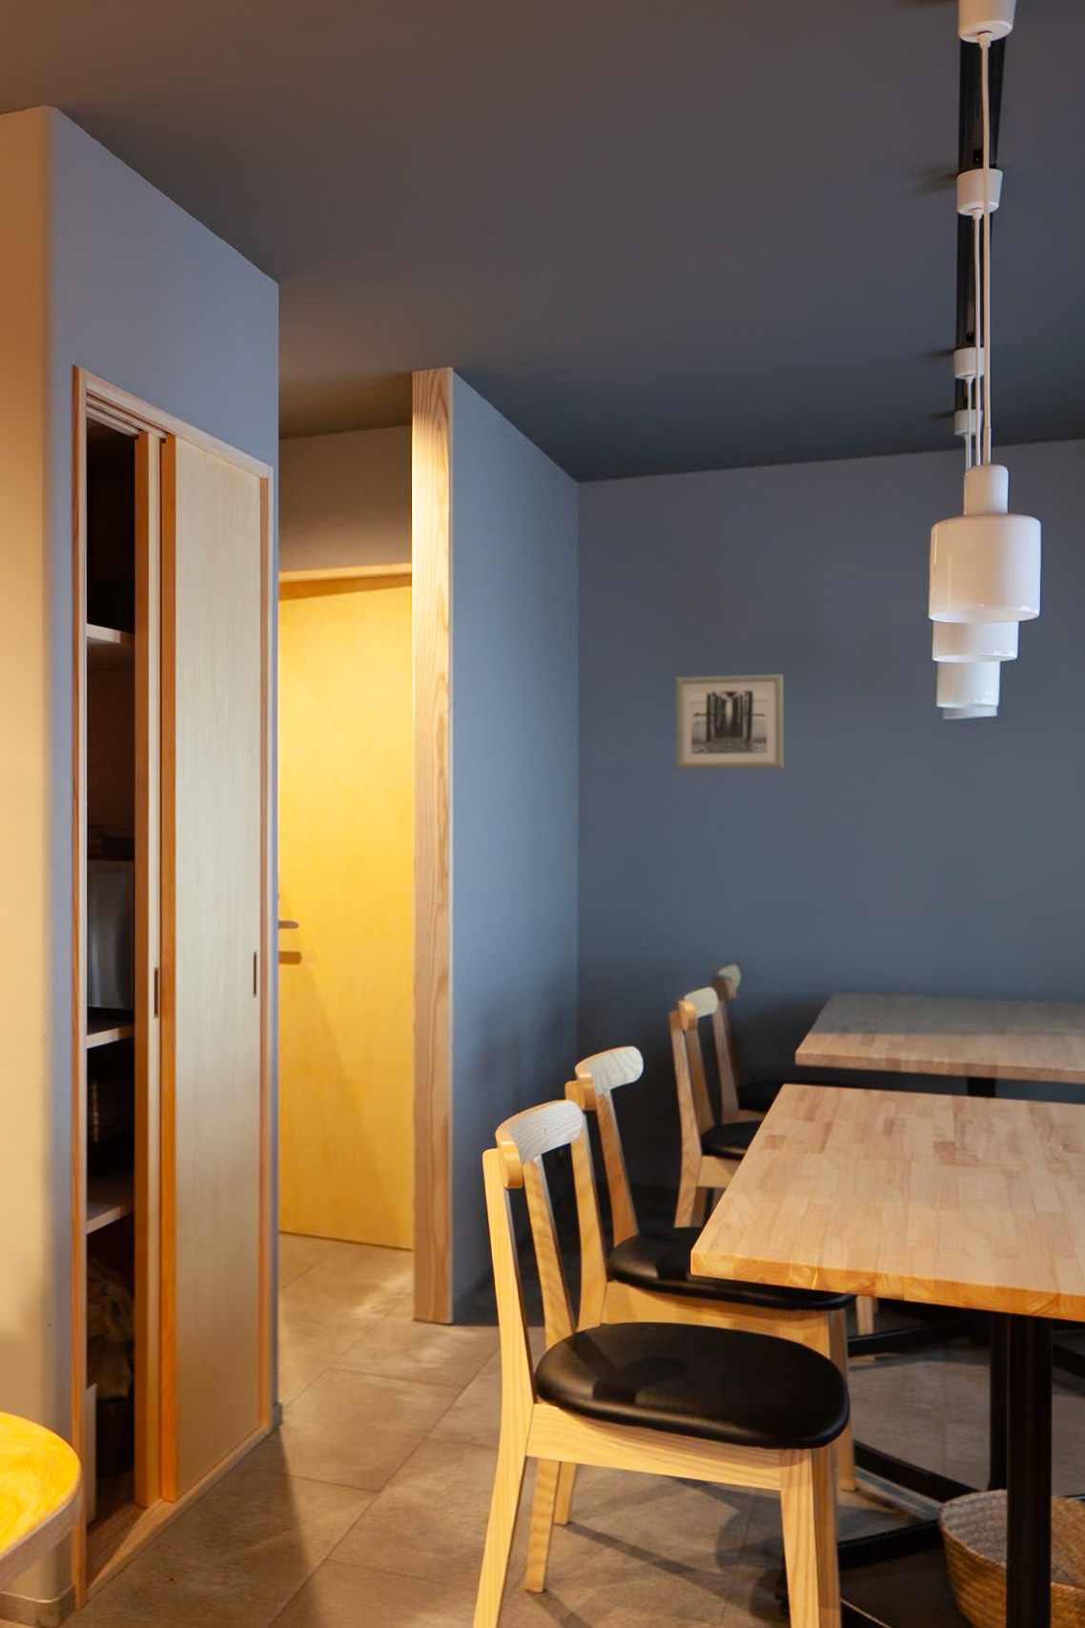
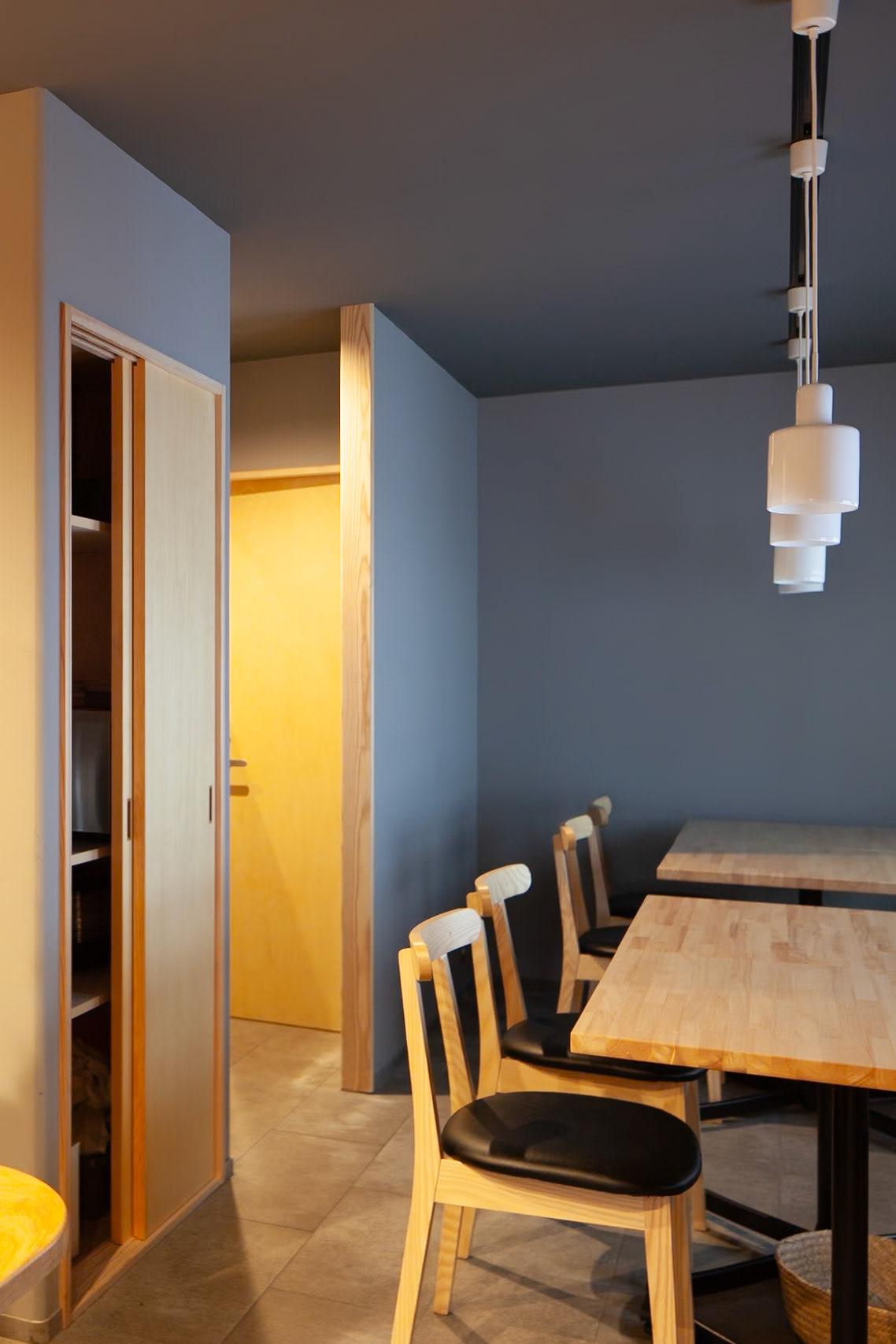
- wall art (729, 722)
